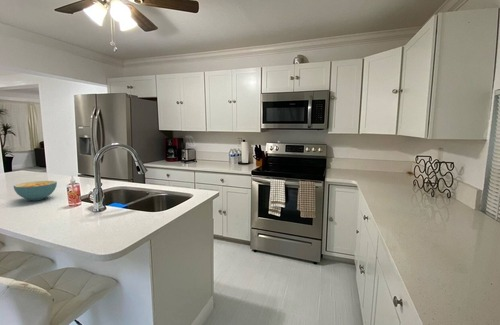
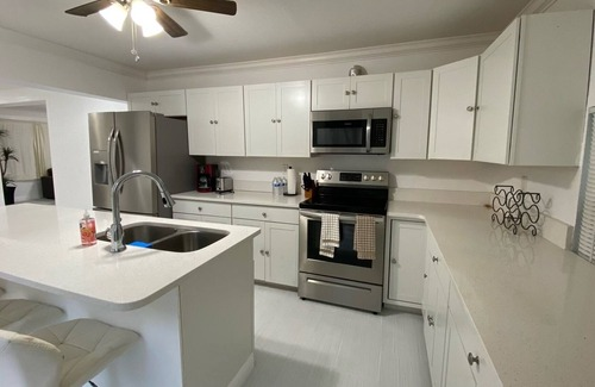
- cereal bowl (36, 191)
